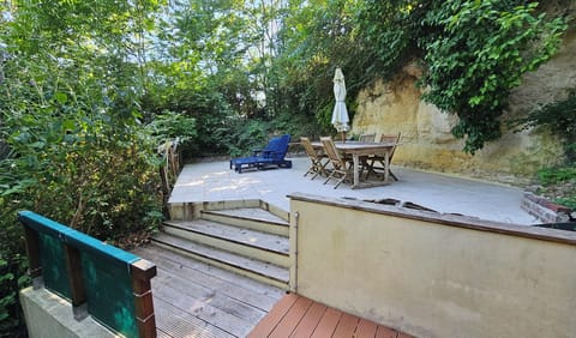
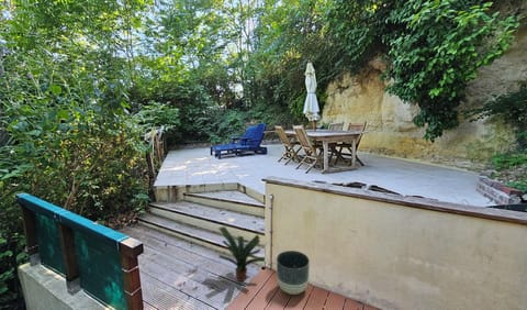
+ potted plant (239, 255)
+ planter (292, 274)
